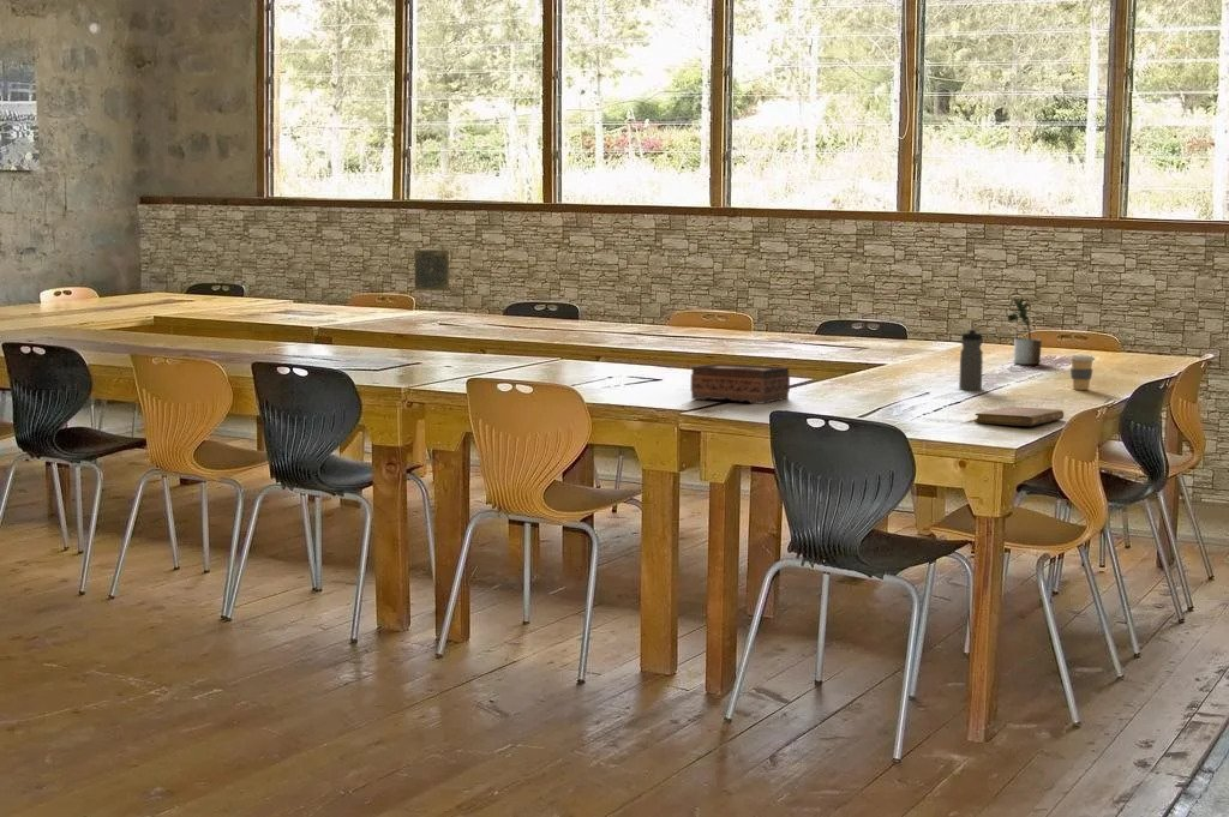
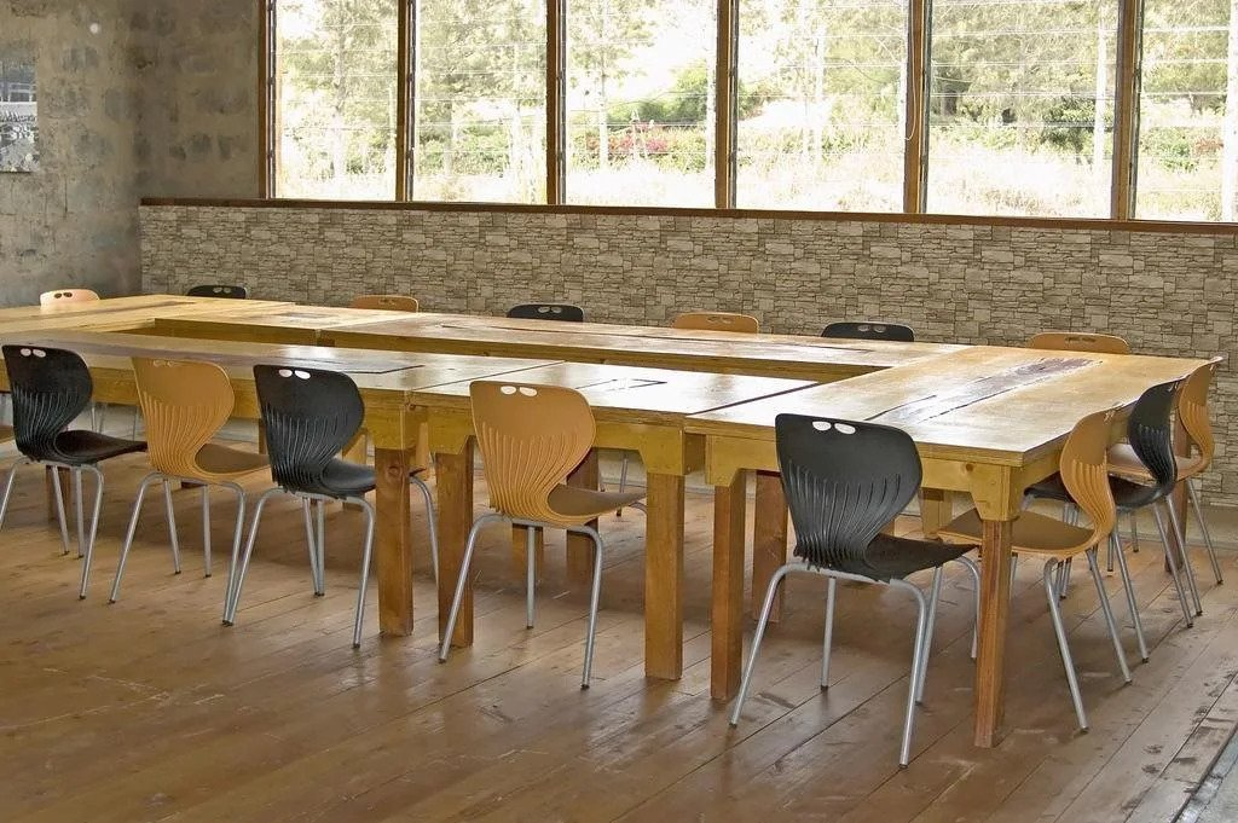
- water bottle (971, 359)
- notebook (1019, 415)
- tissue box (739, 383)
- potted plant (1023, 328)
- coffee cup (1081, 372)
- decorative tile (431, 270)
